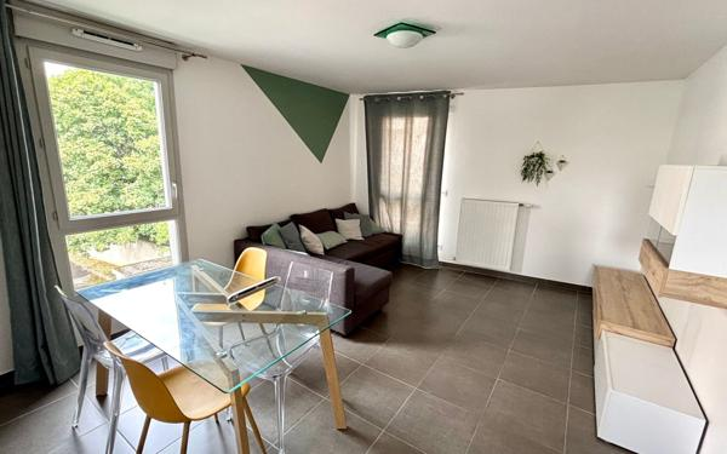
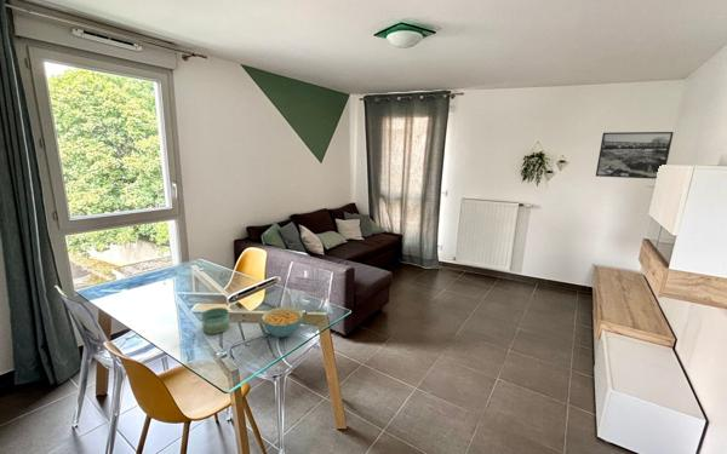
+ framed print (631, 155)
+ cereal bowl (282, 324)
+ candle (216, 320)
